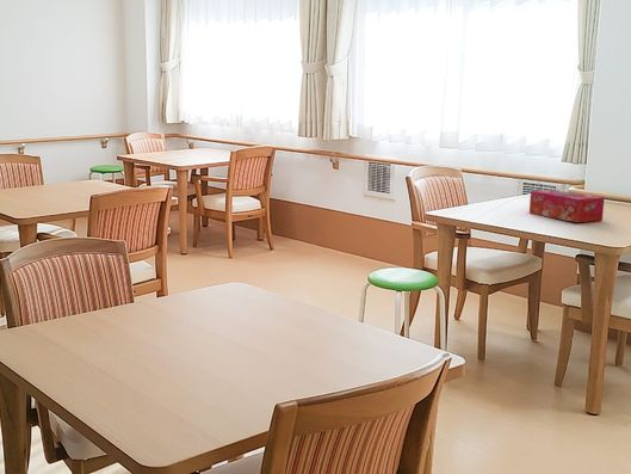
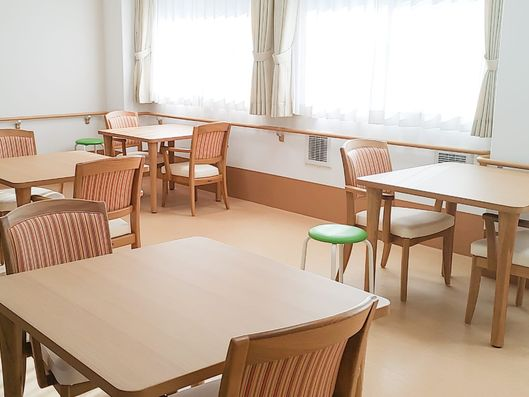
- tissue box (565, 205)
